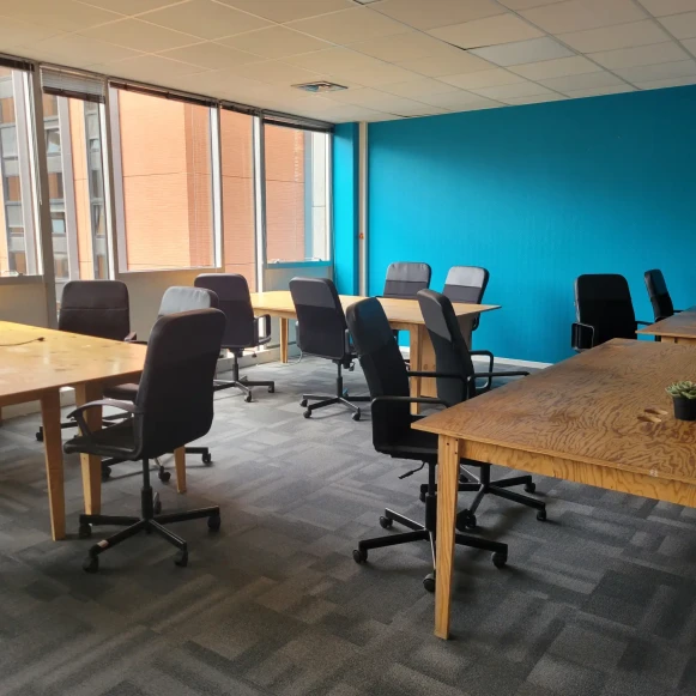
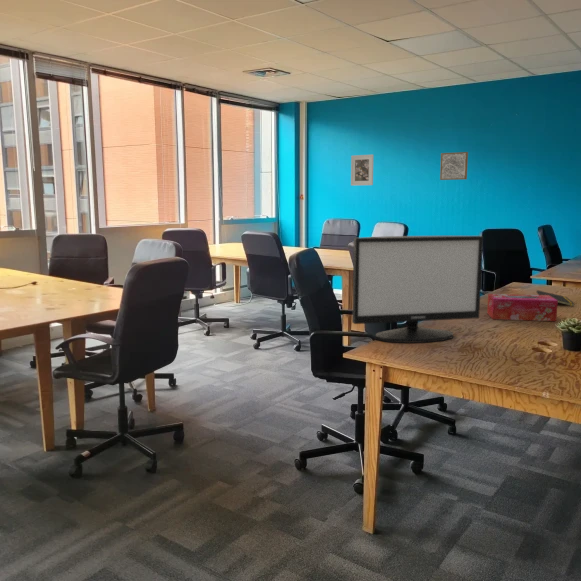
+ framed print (362, 170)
+ notepad (554, 297)
+ wall art (453, 166)
+ tissue box (521, 307)
+ monitor (416, 287)
